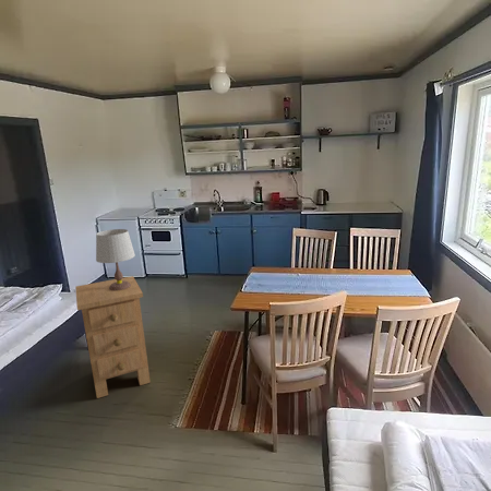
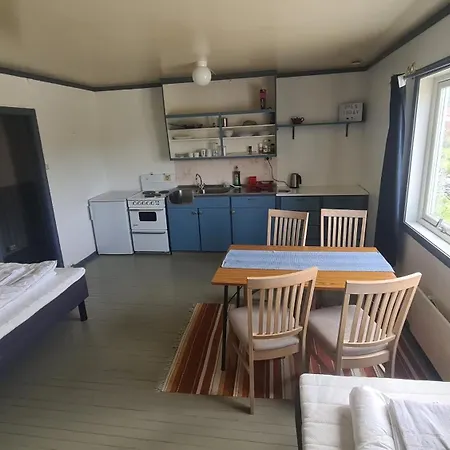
- nightstand (115, 336)
- table lamp (116, 260)
